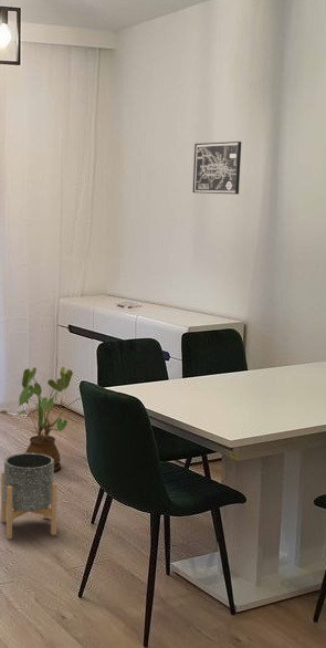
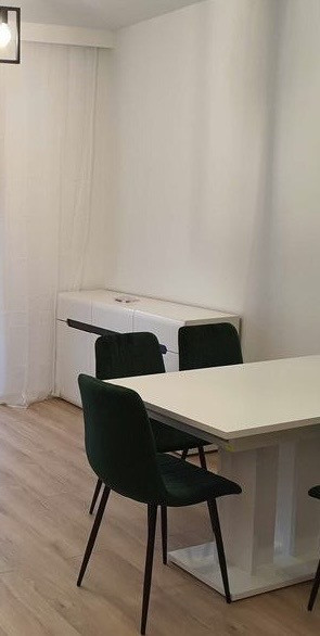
- planter (28, 493)
- house plant (49, 421)
- wall art (215, 168)
